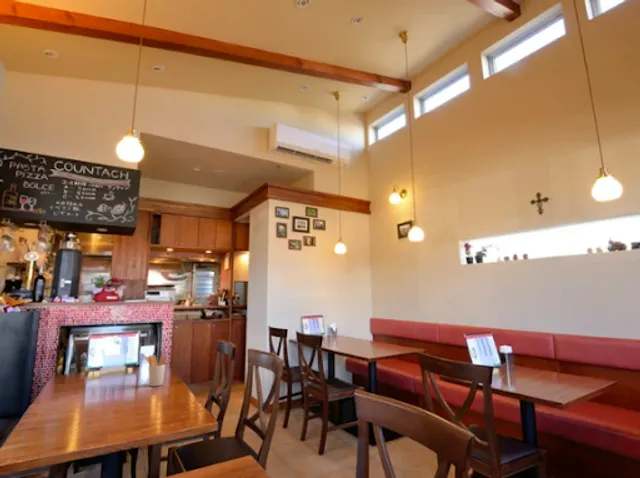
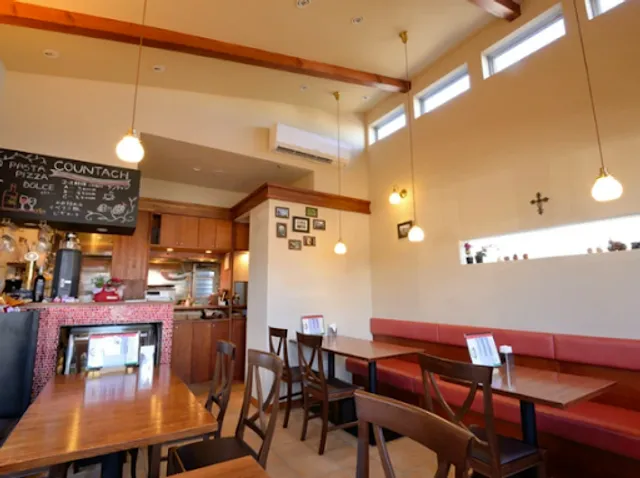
- utensil holder (154, 369)
